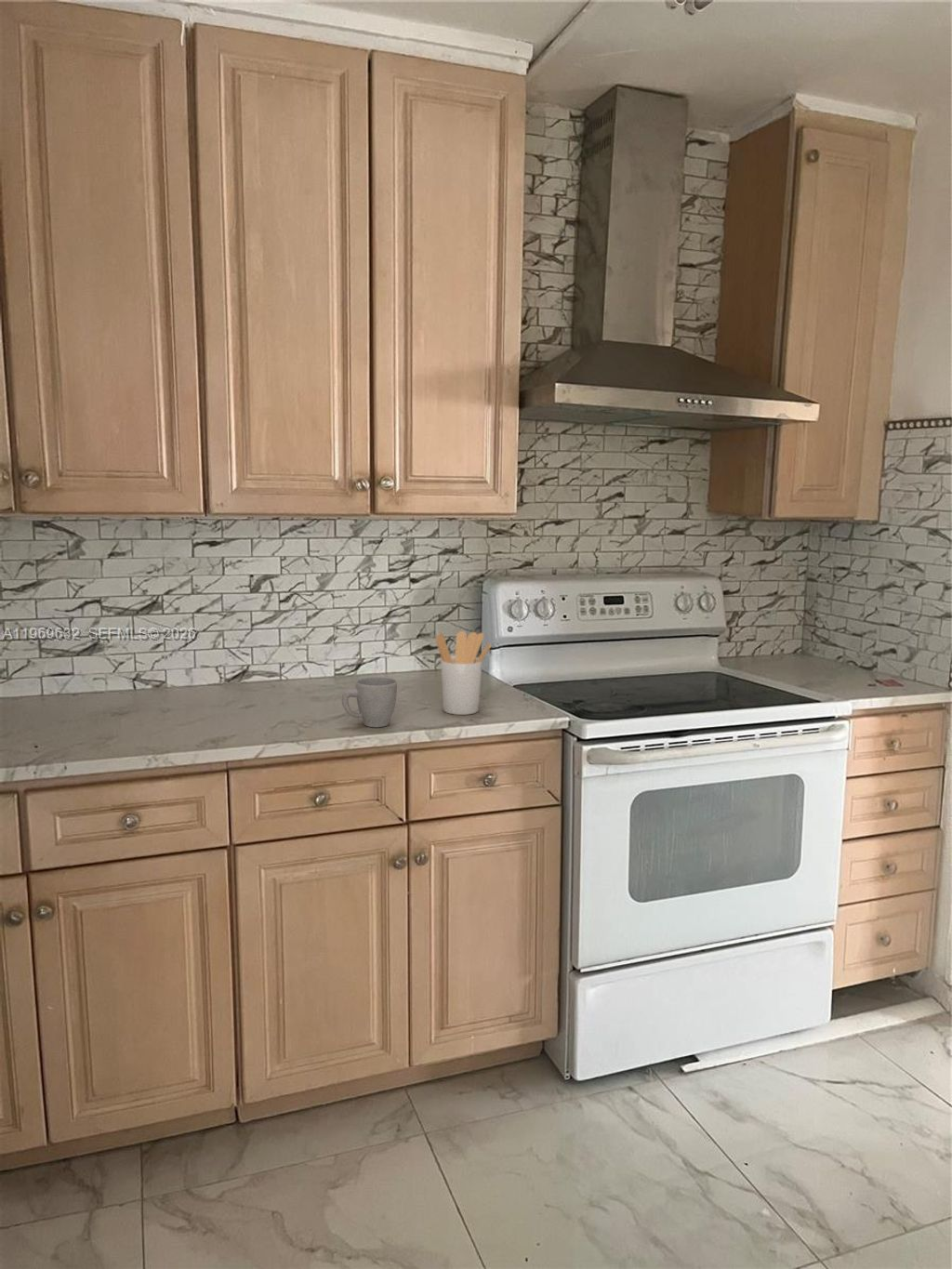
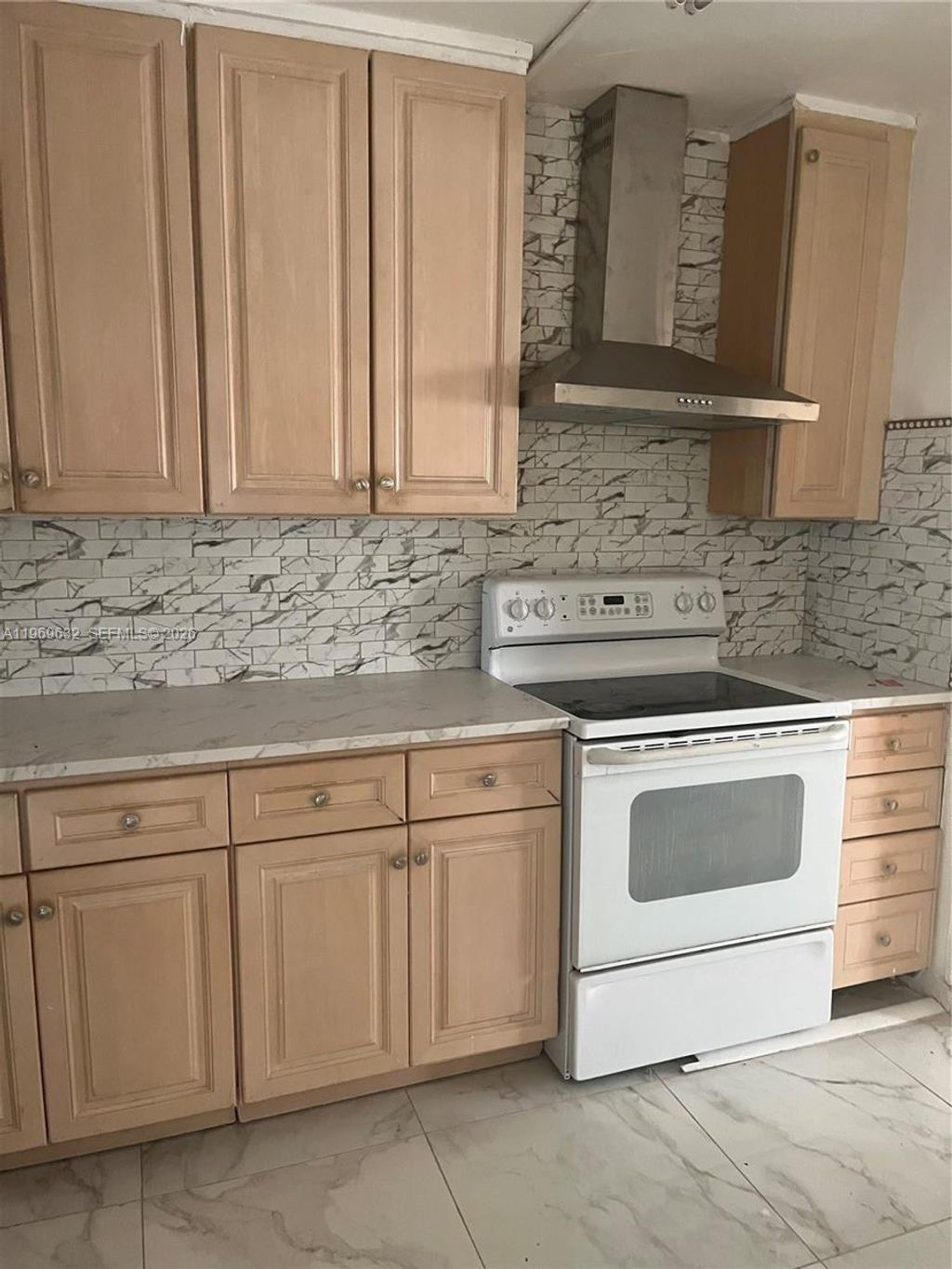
- mug (369, 703)
- utensil holder (464, 670)
